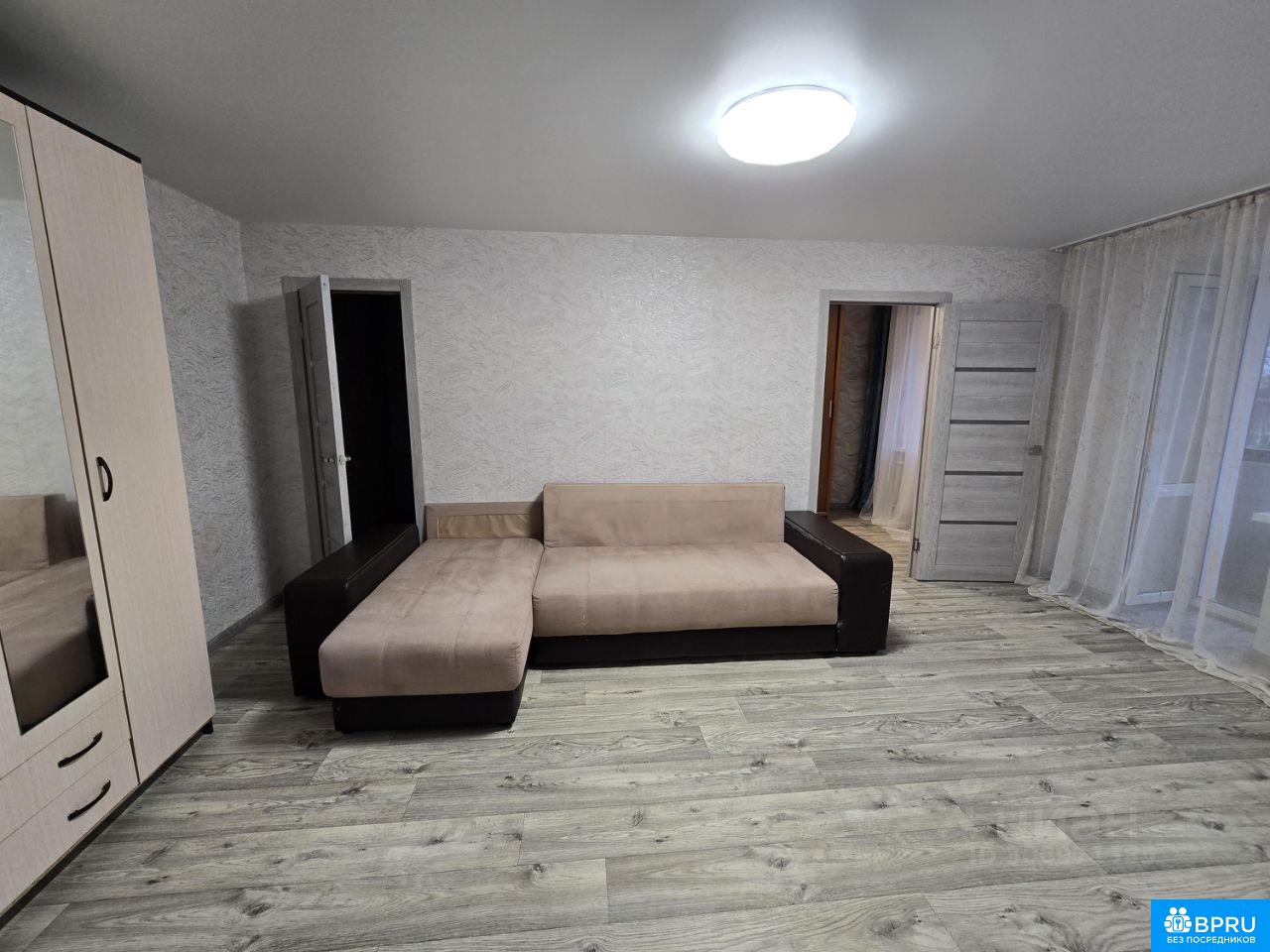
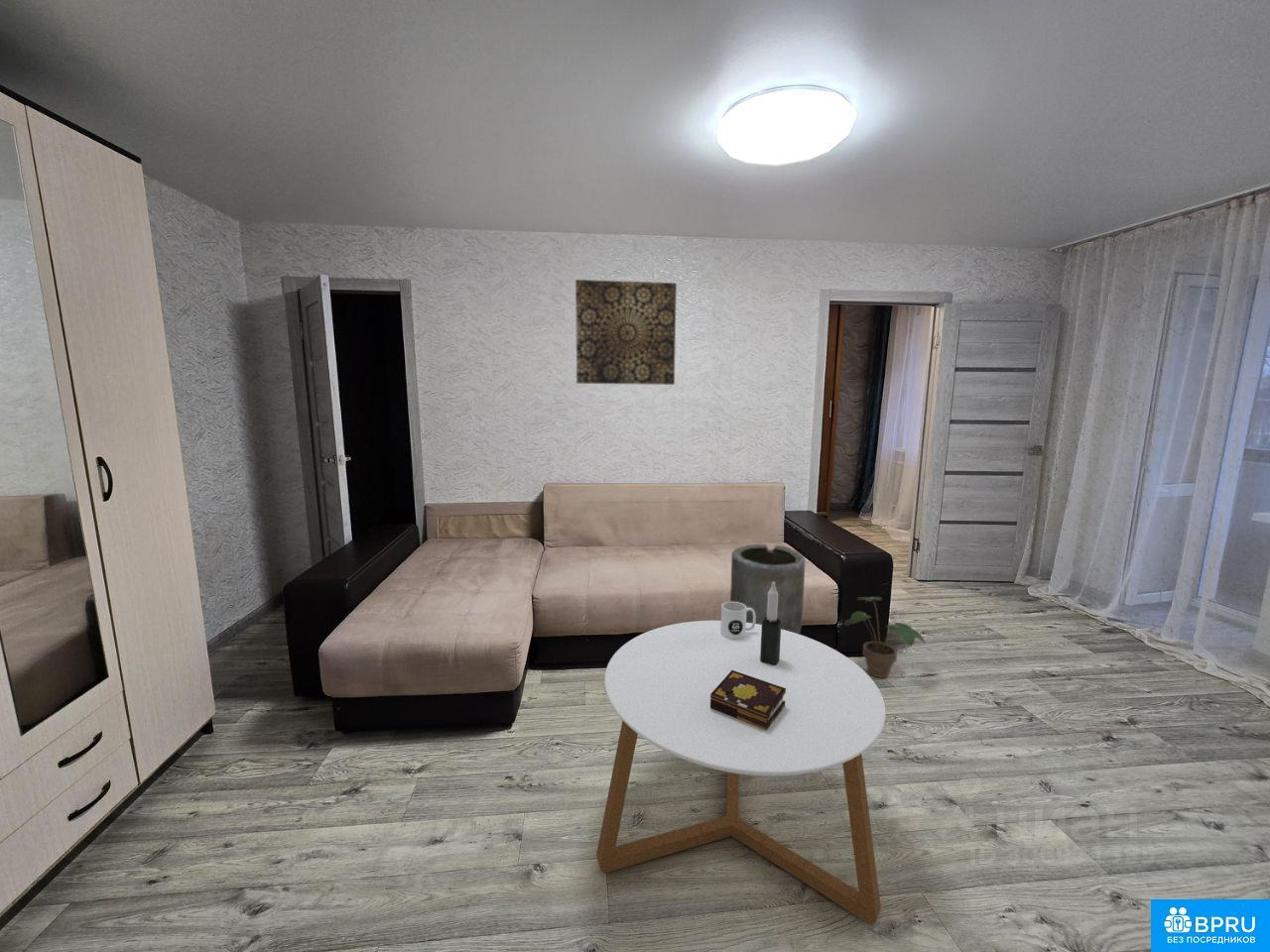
+ mug (738, 619)
+ book (748, 697)
+ wall art (625, 333)
+ potted plant (879, 640)
+ candle (771, 621)
+ coffee table (729, 757)
+ vase (765, 616)
